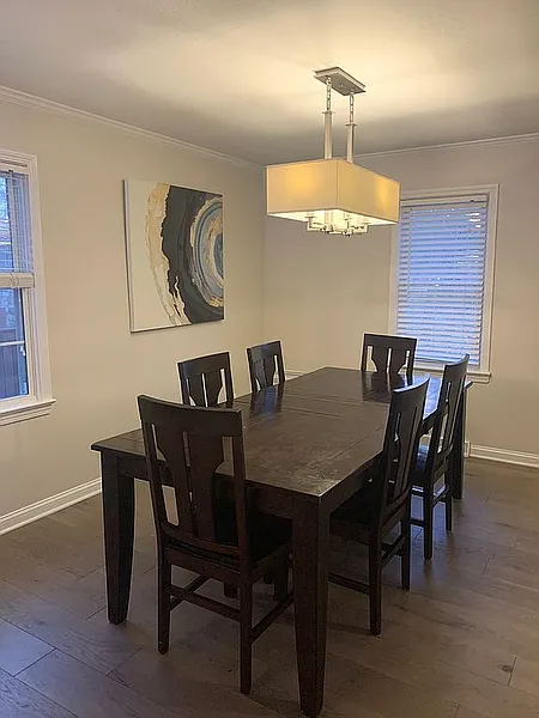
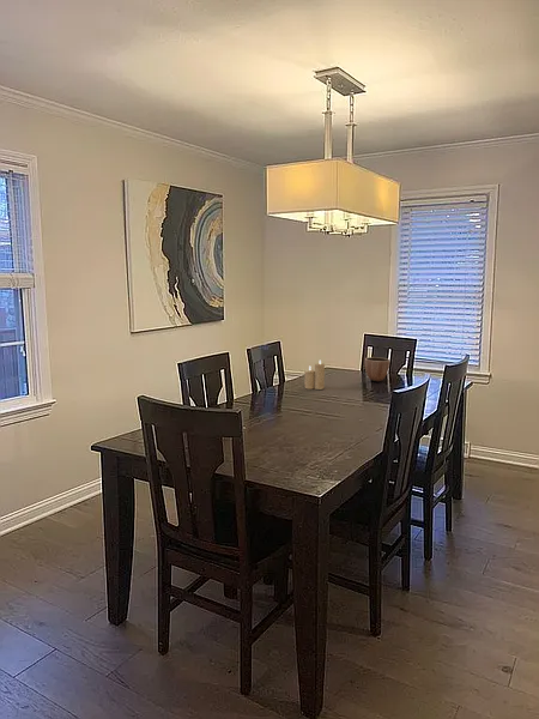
+ decorative bowl (376, 369)
+ candle (314, 374)
